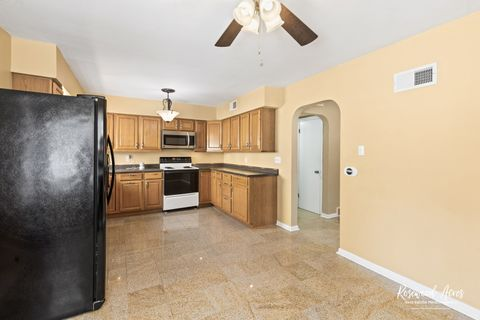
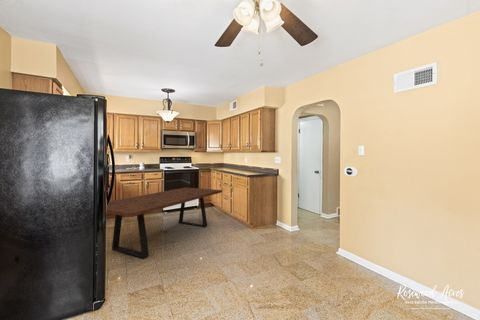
+ dining table (162, 208)
